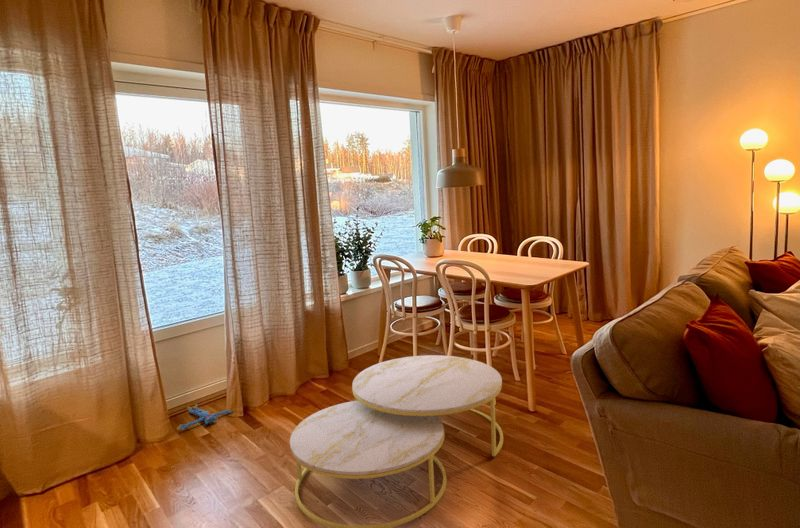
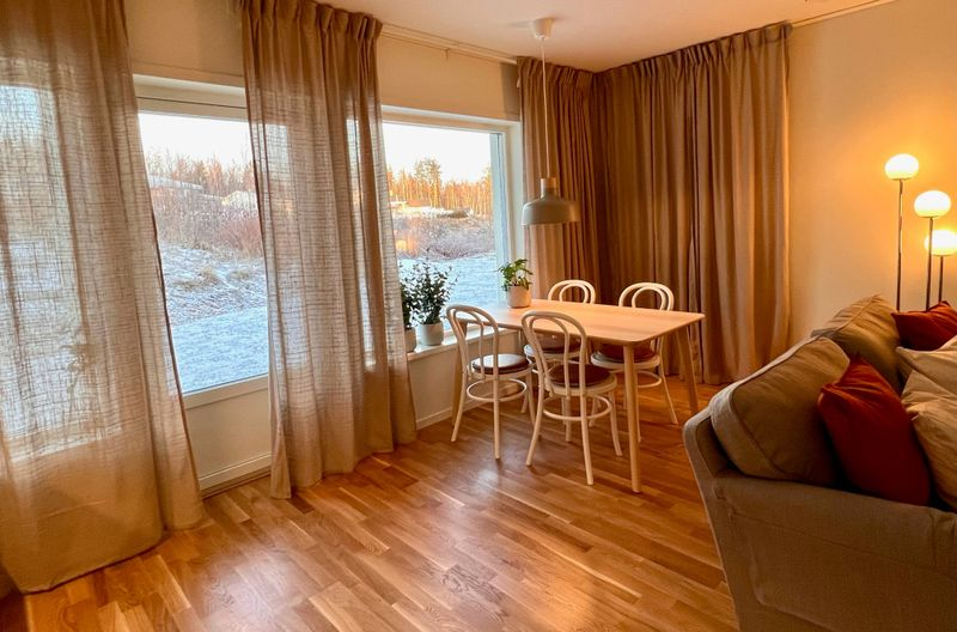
- plush toy (201, 413)
- coffee table (402, 423)
